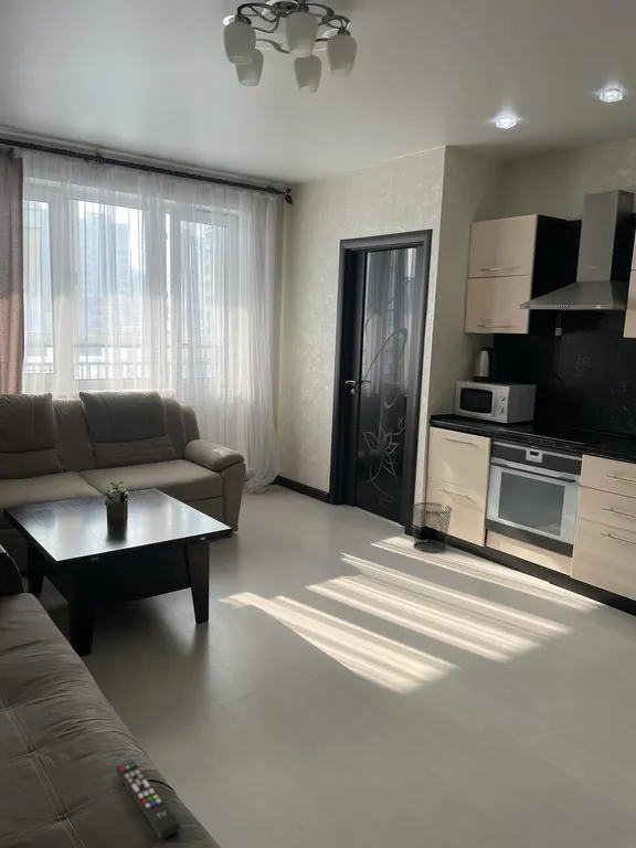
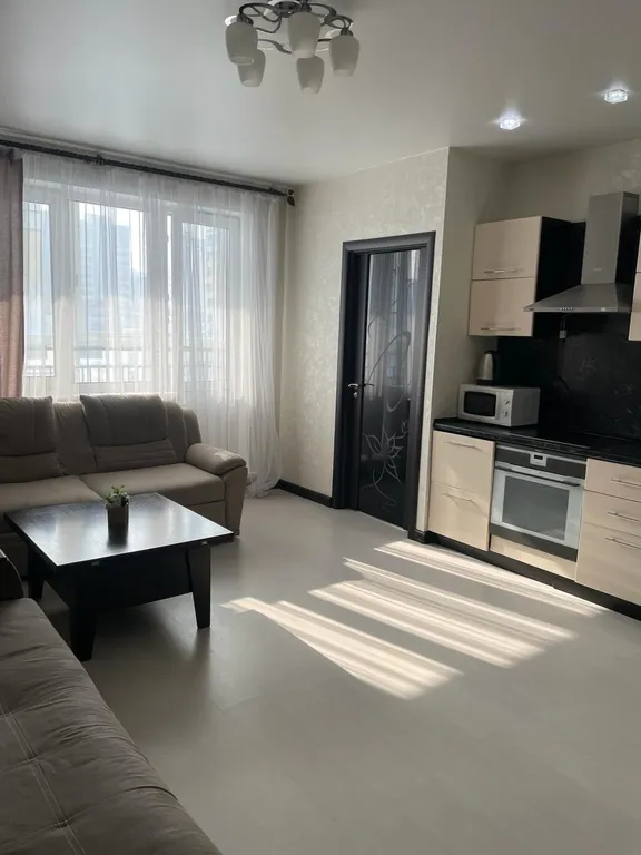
- remote control (146, 796)
- waste bin (431, 527)
